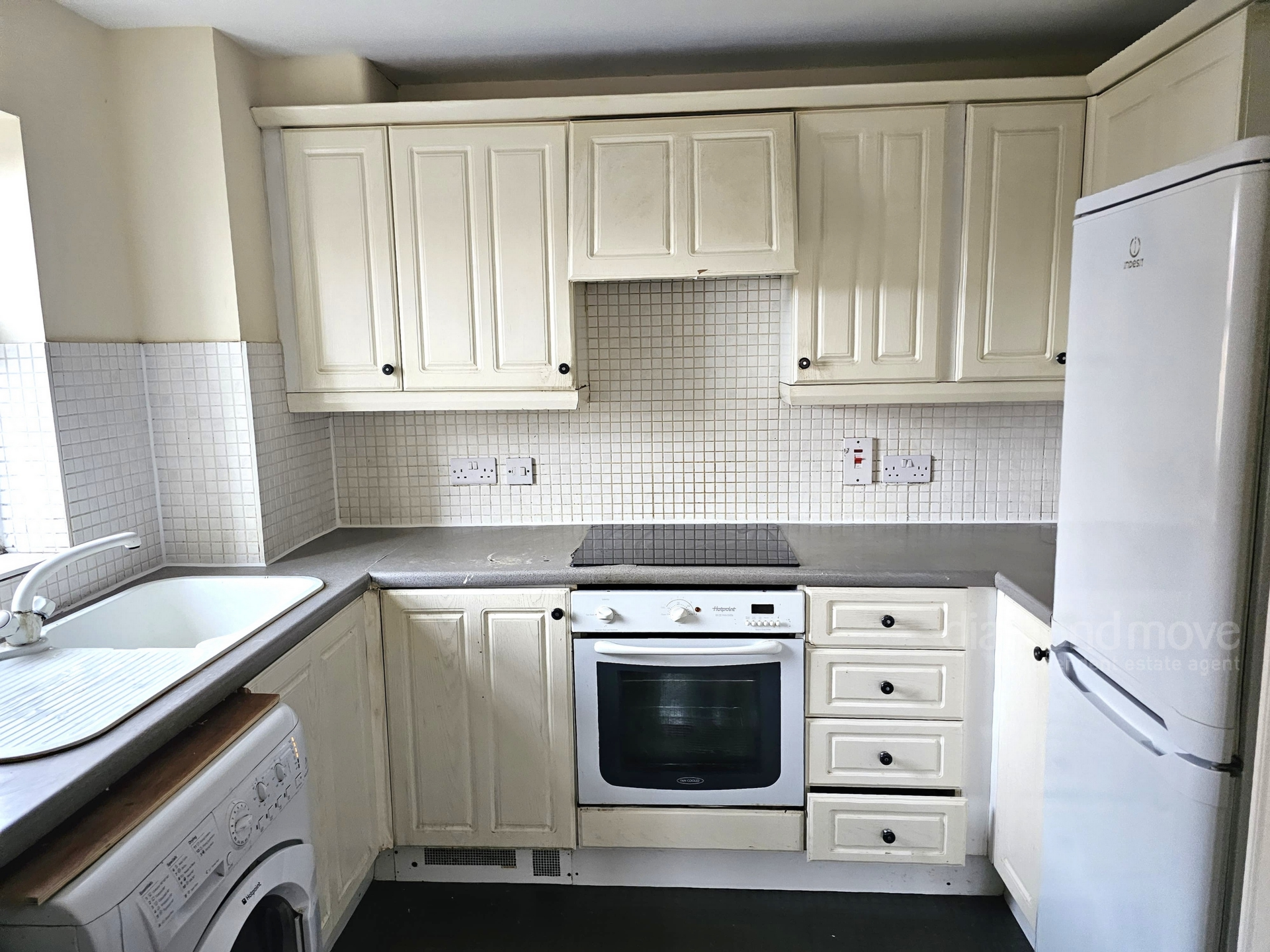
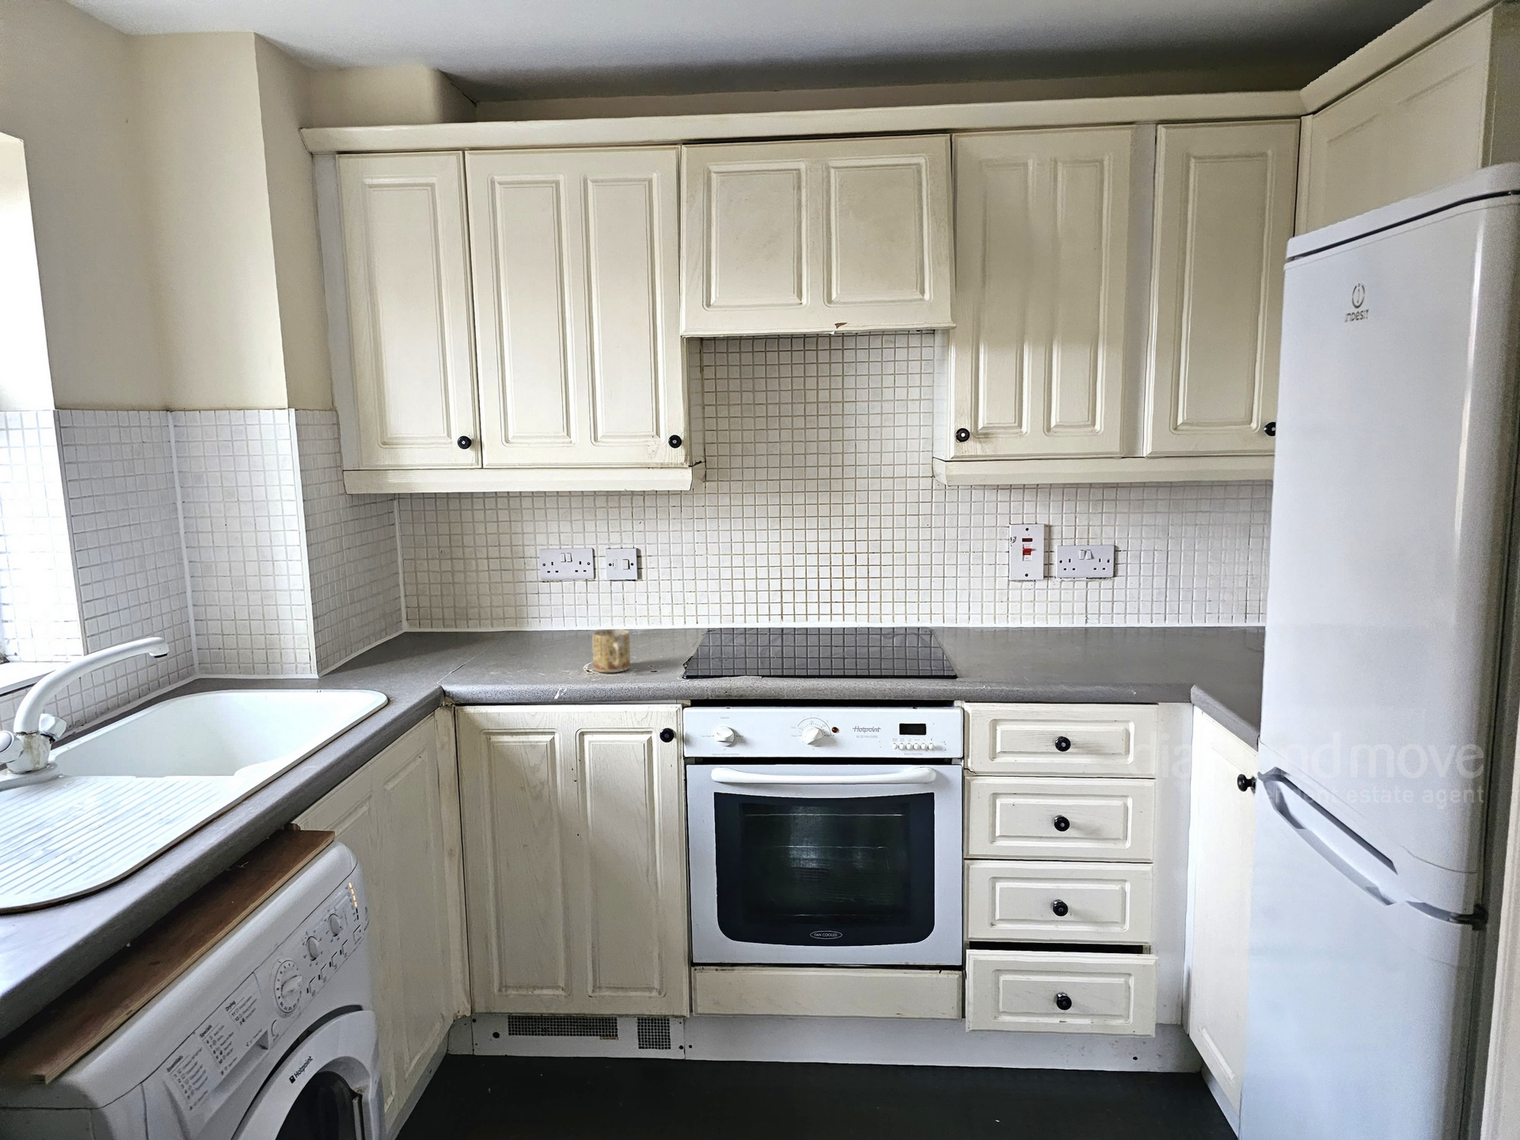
+ mug (614, 651)
